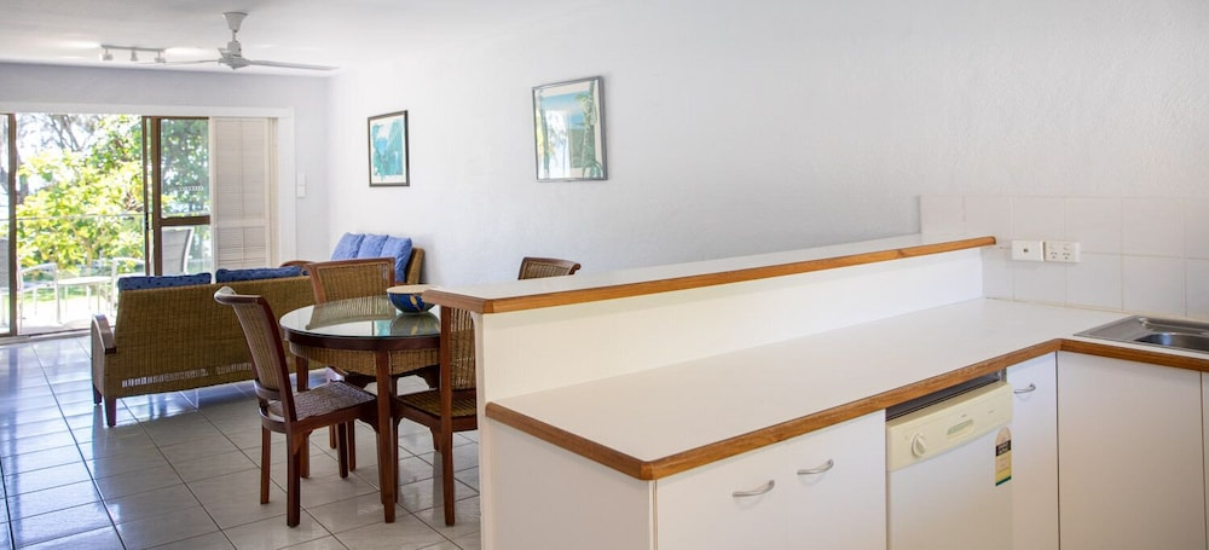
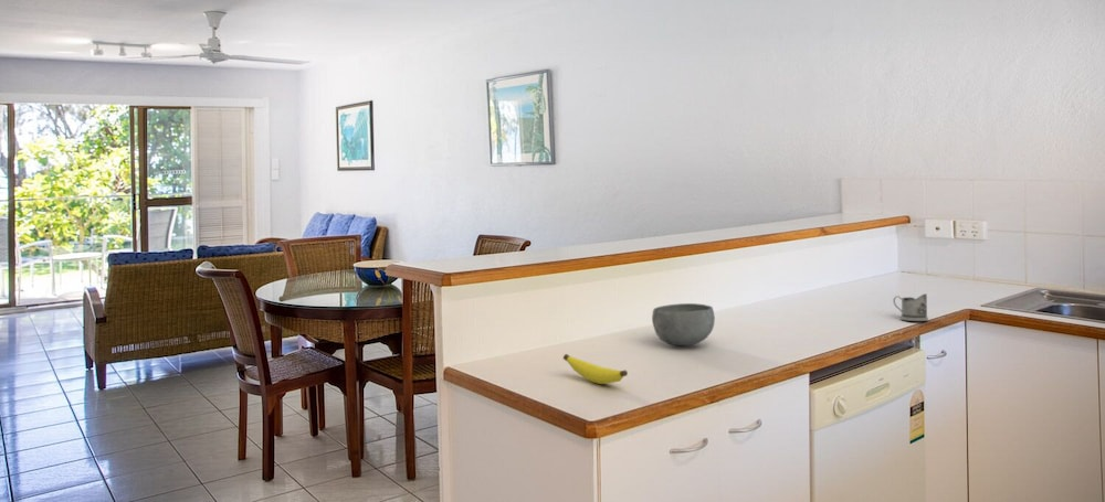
+ banana (598, 370)
+ tea glass holder (909, 306)
+ bowl (683, 325)
